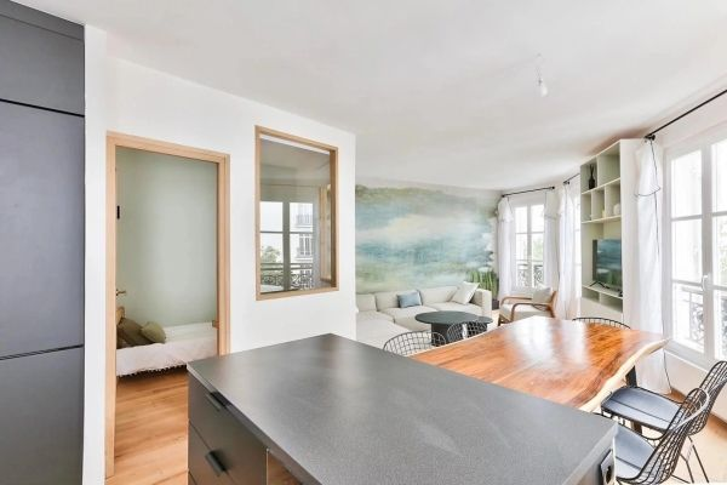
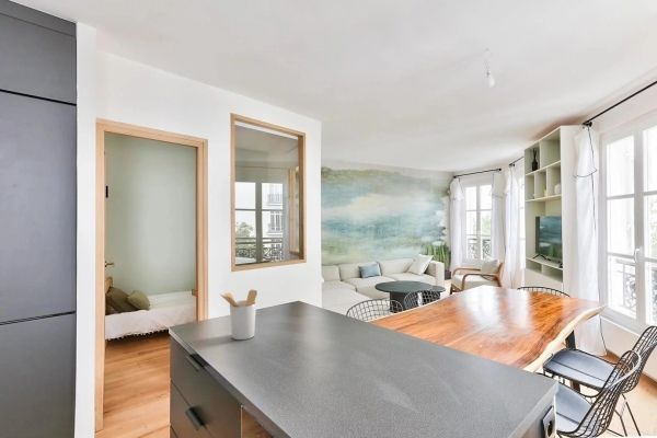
+ utensil holder (238, 313)
